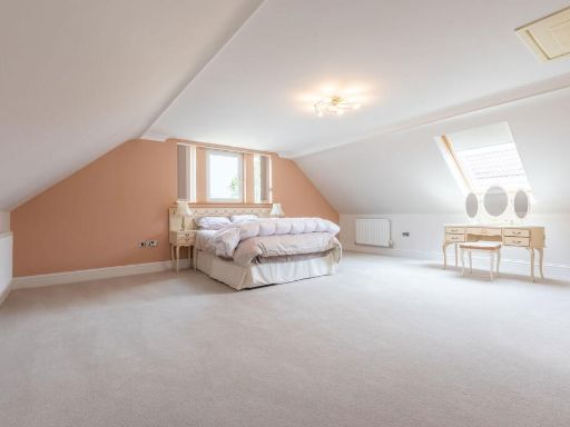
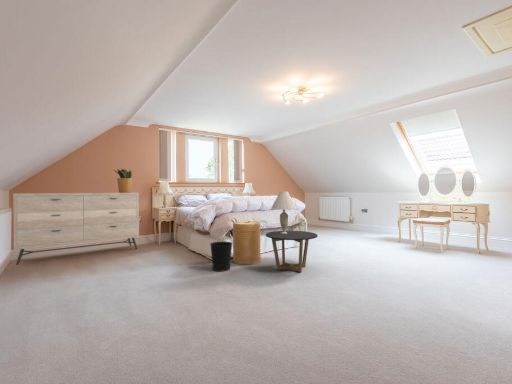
+ table lamp (283, 212)
+ dresser (81, 223)
+ potted plant (123, 180)
+ wastebasket (221, 256)
+ basket (246, 241)
+ side table (284, 251)
